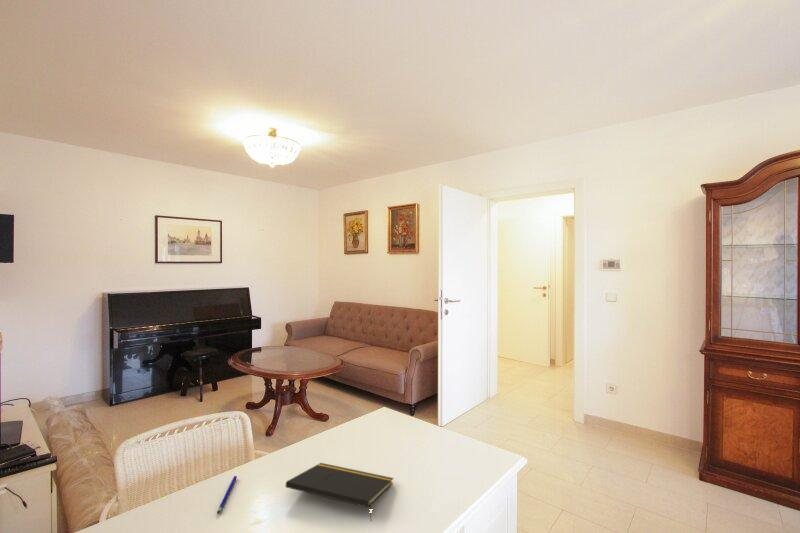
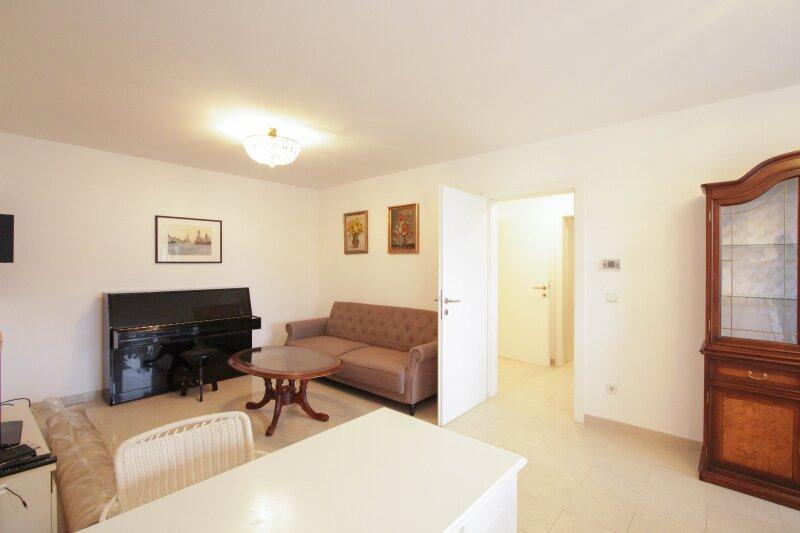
- notepad (341, 482)
- pen (227, 493)
